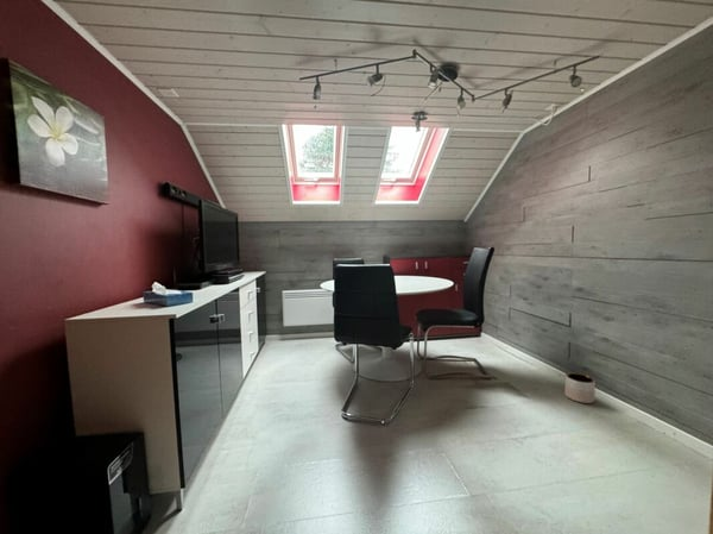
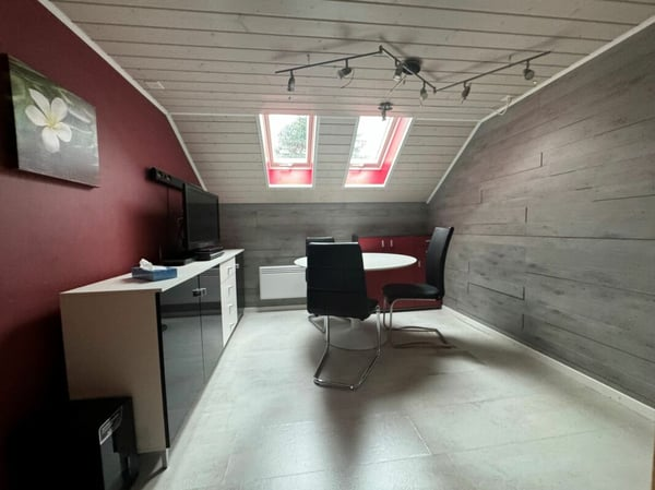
- planter (579, 387)
